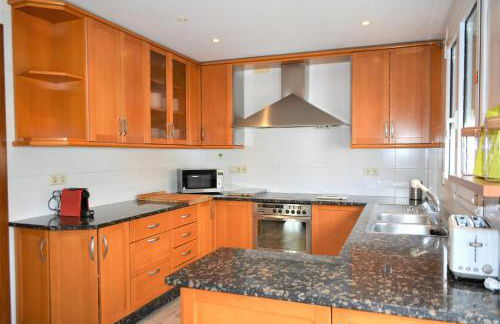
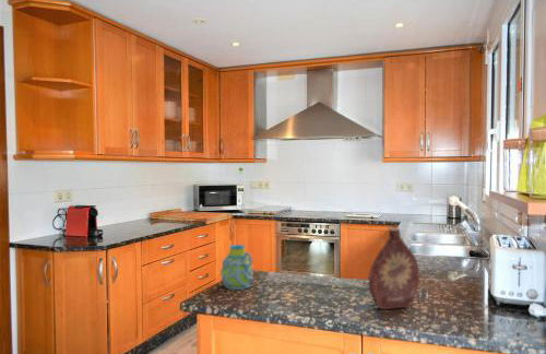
+ mug (239, 267)
+ bottle (393, 267)
